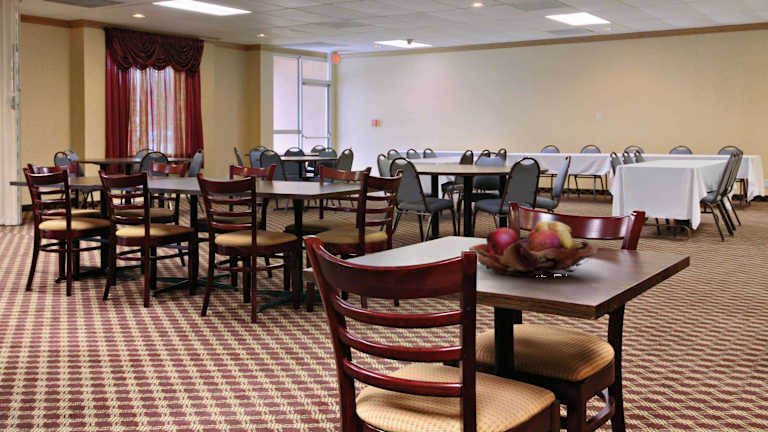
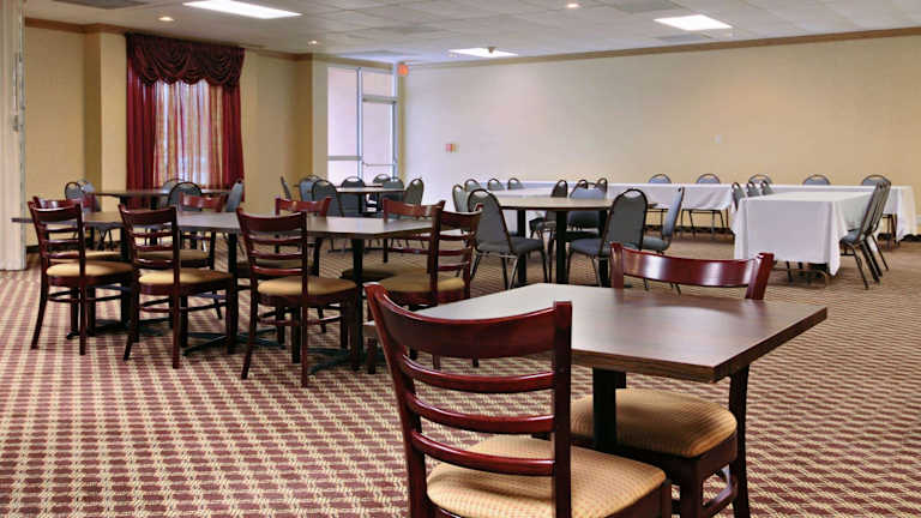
- fruit basket (536, 246)
